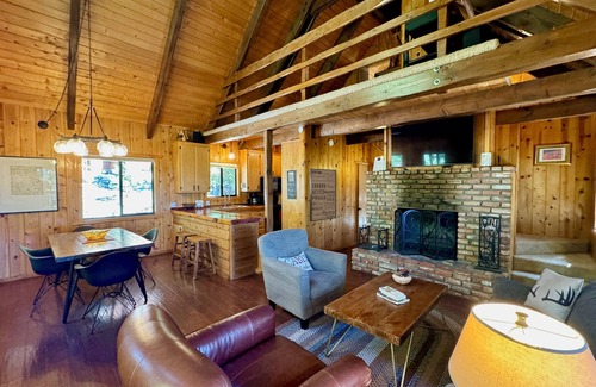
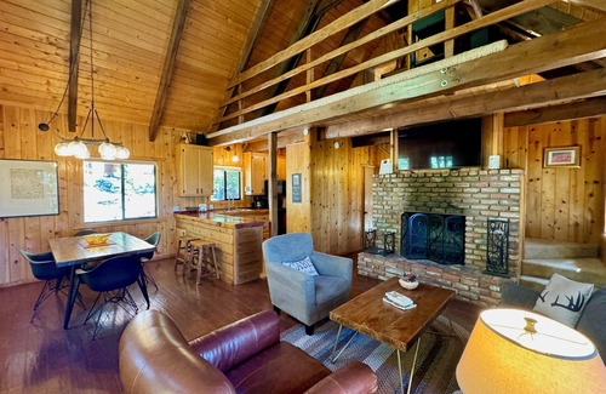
- wall art (323, 194)
